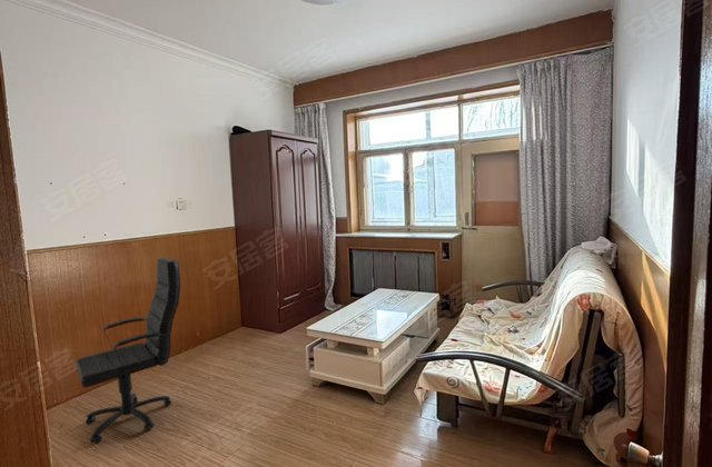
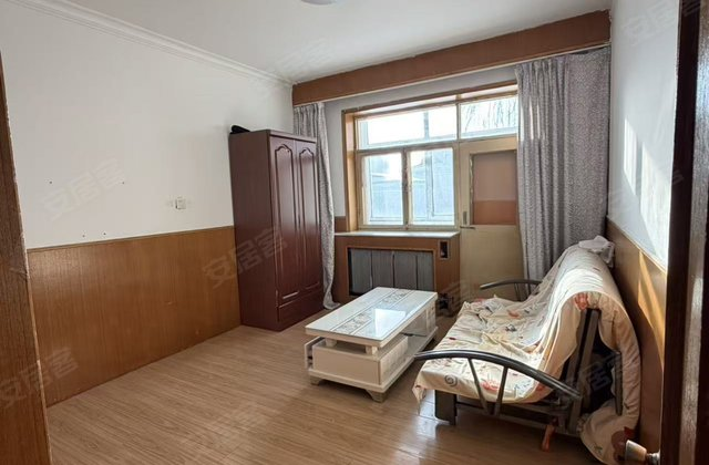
- office chair (131, 340)
